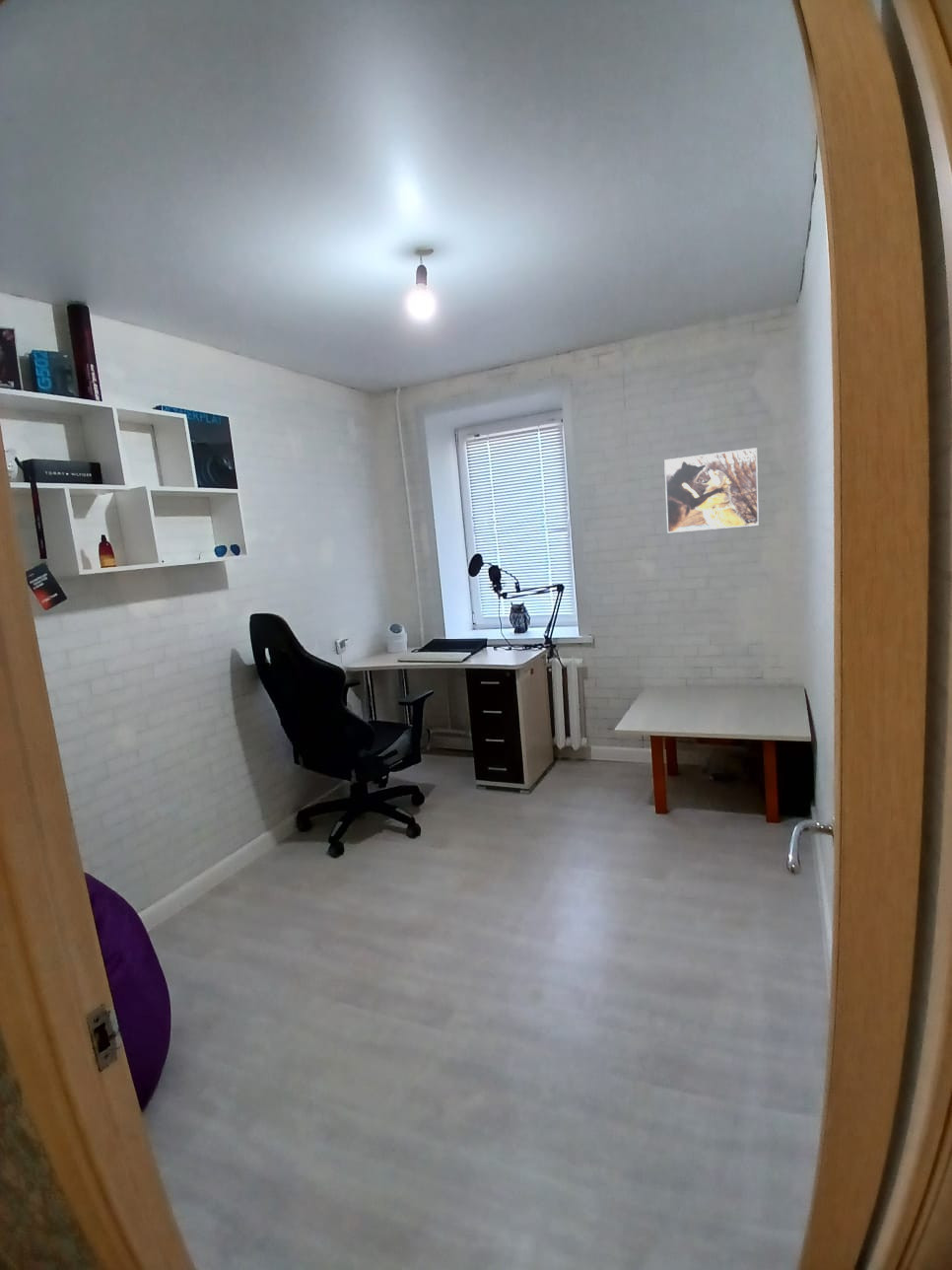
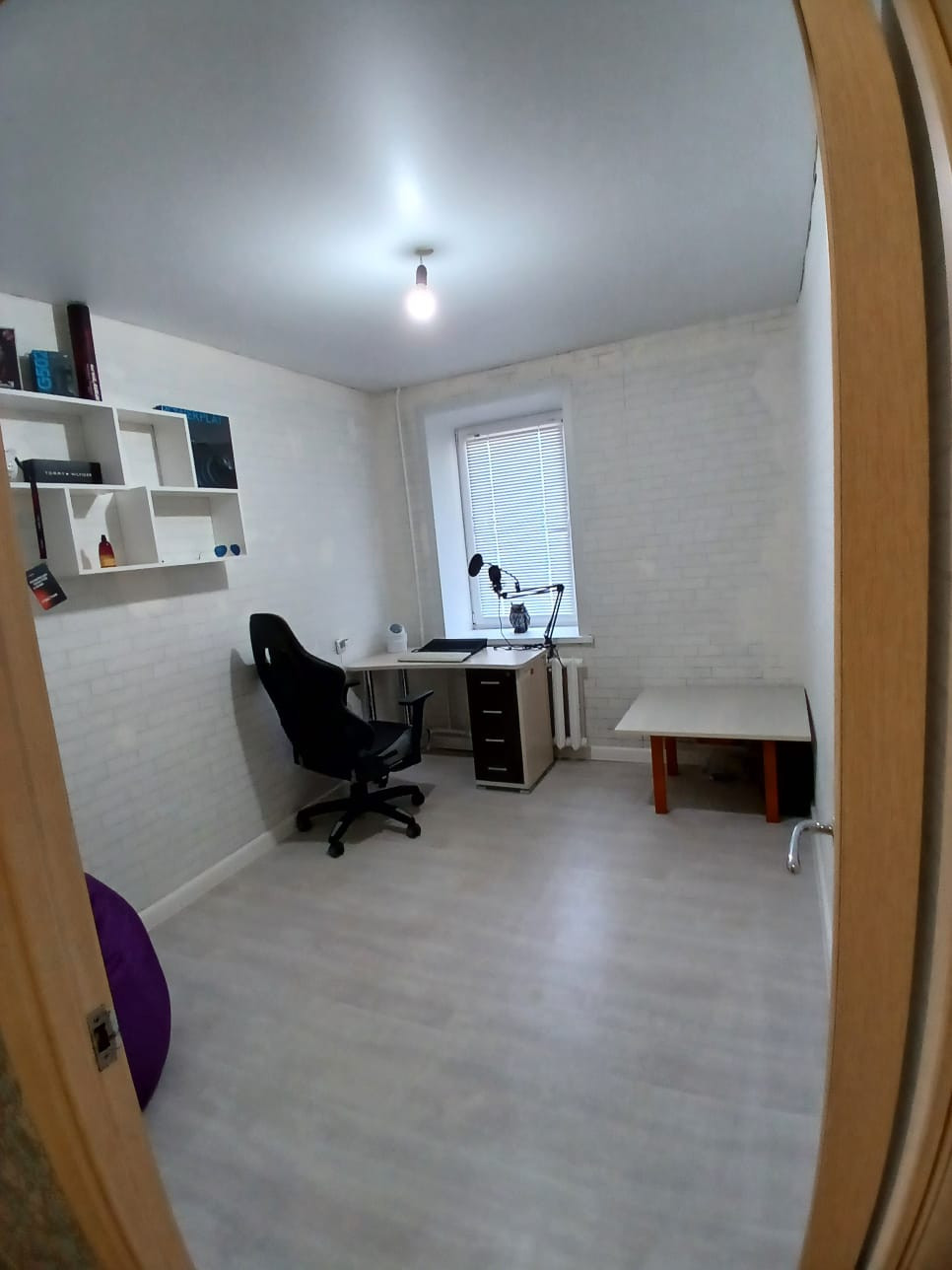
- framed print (711, 491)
